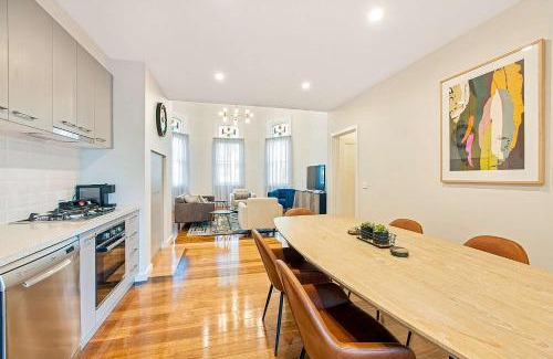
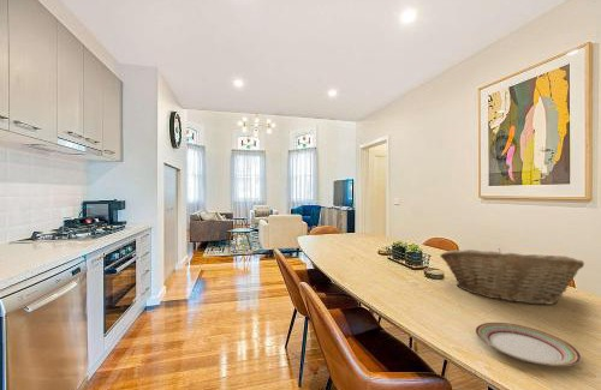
+ fruit basket (504, 269)
+ plate (523, 344)
